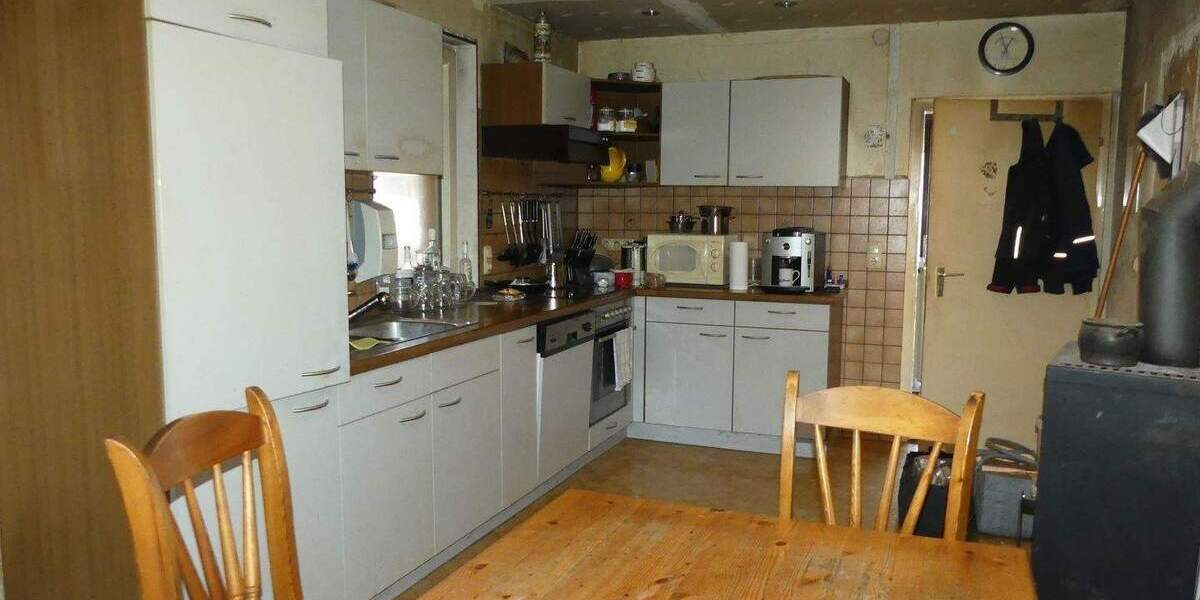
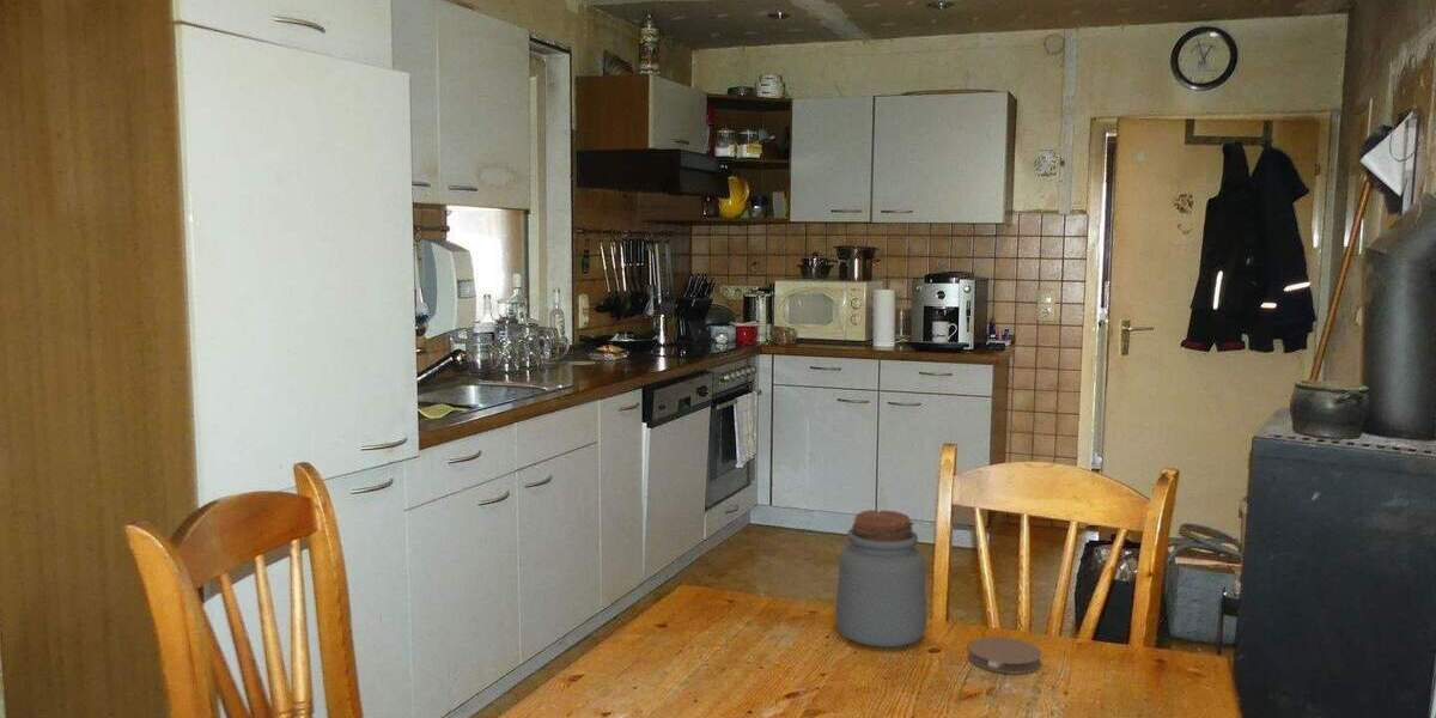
+ jar (881, 574)
+ coaster (1004, 655)
